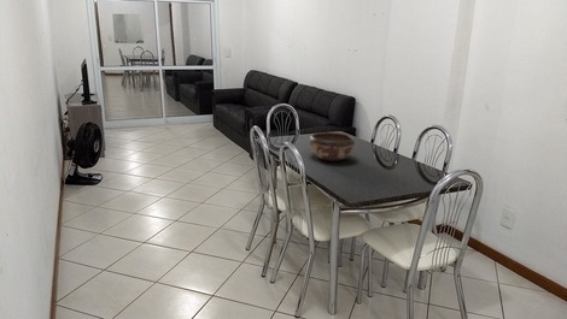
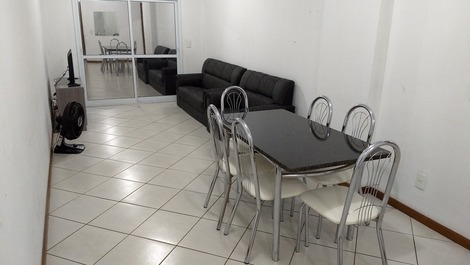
- decorative bowl (331, 147)
